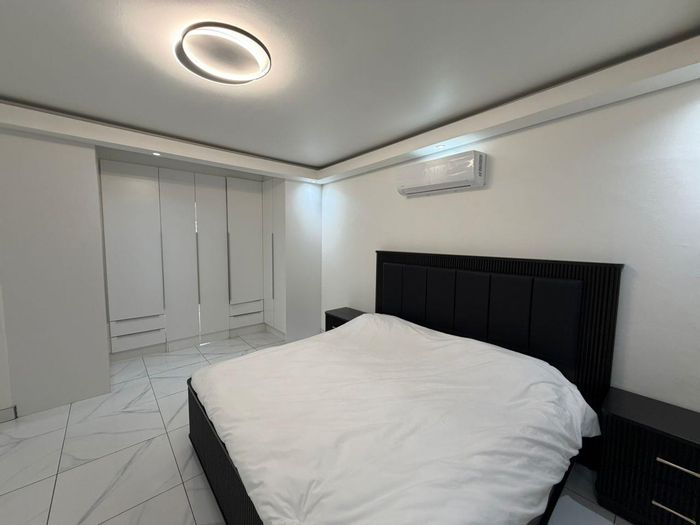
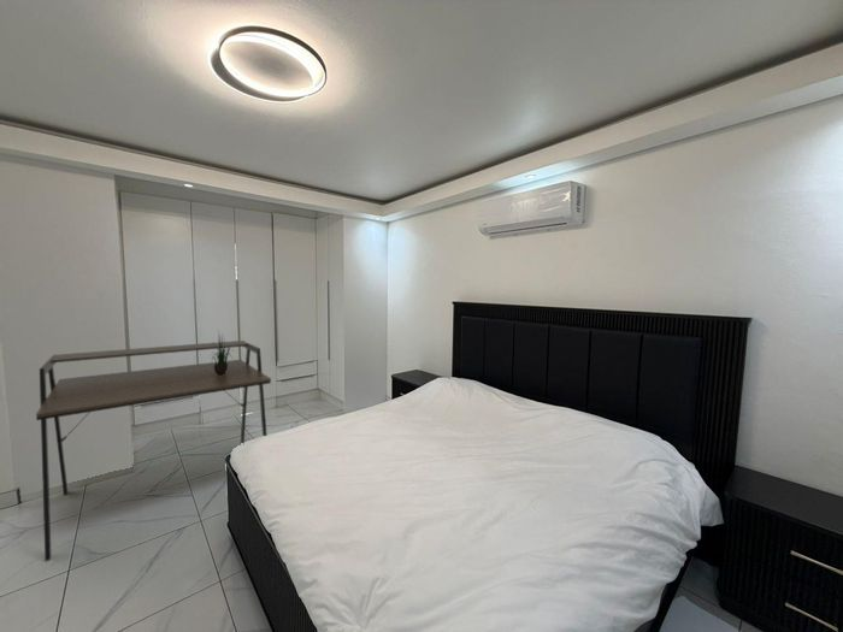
+ desk (163, 400)
+ potted plant (222, 350)
